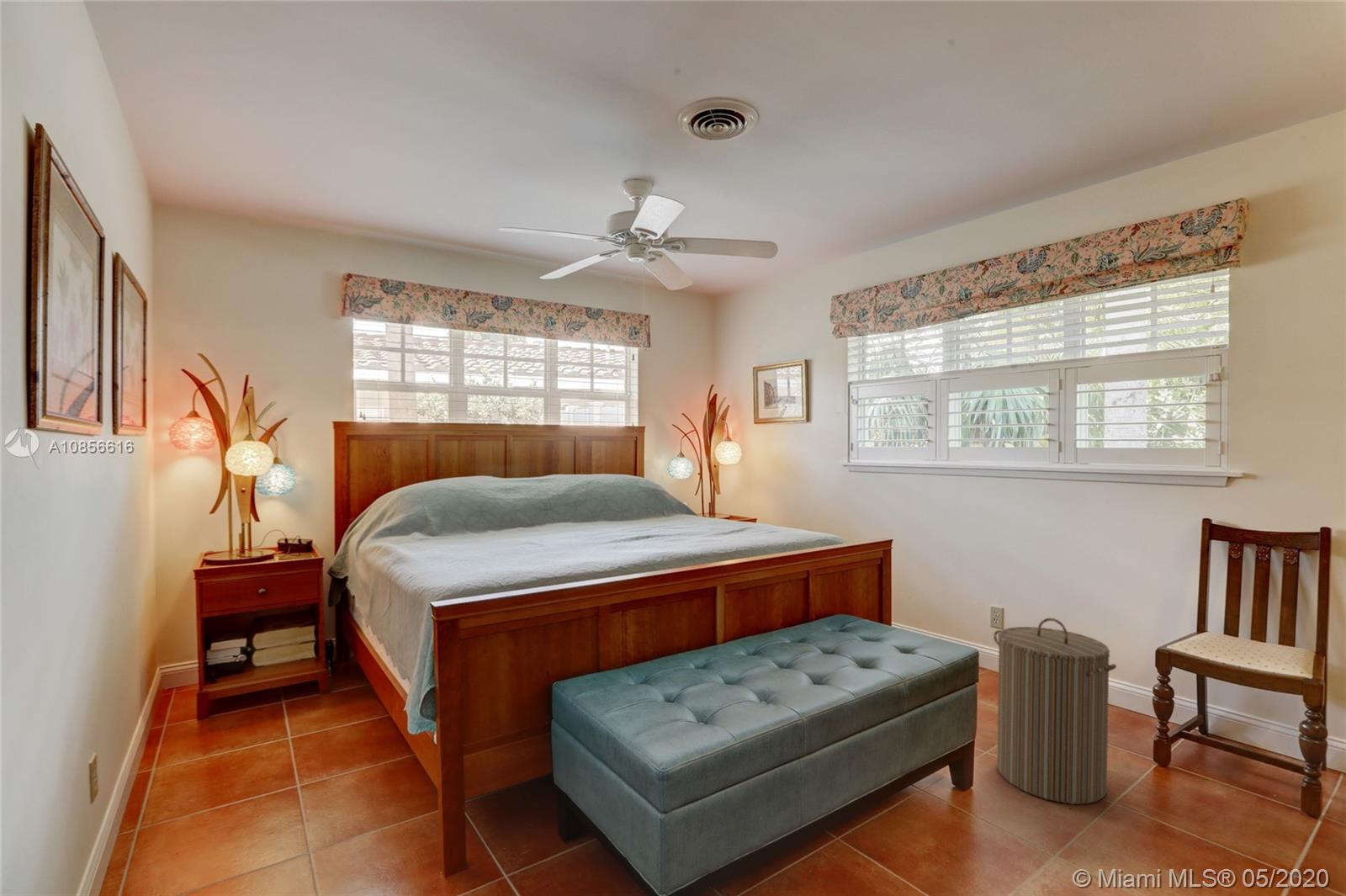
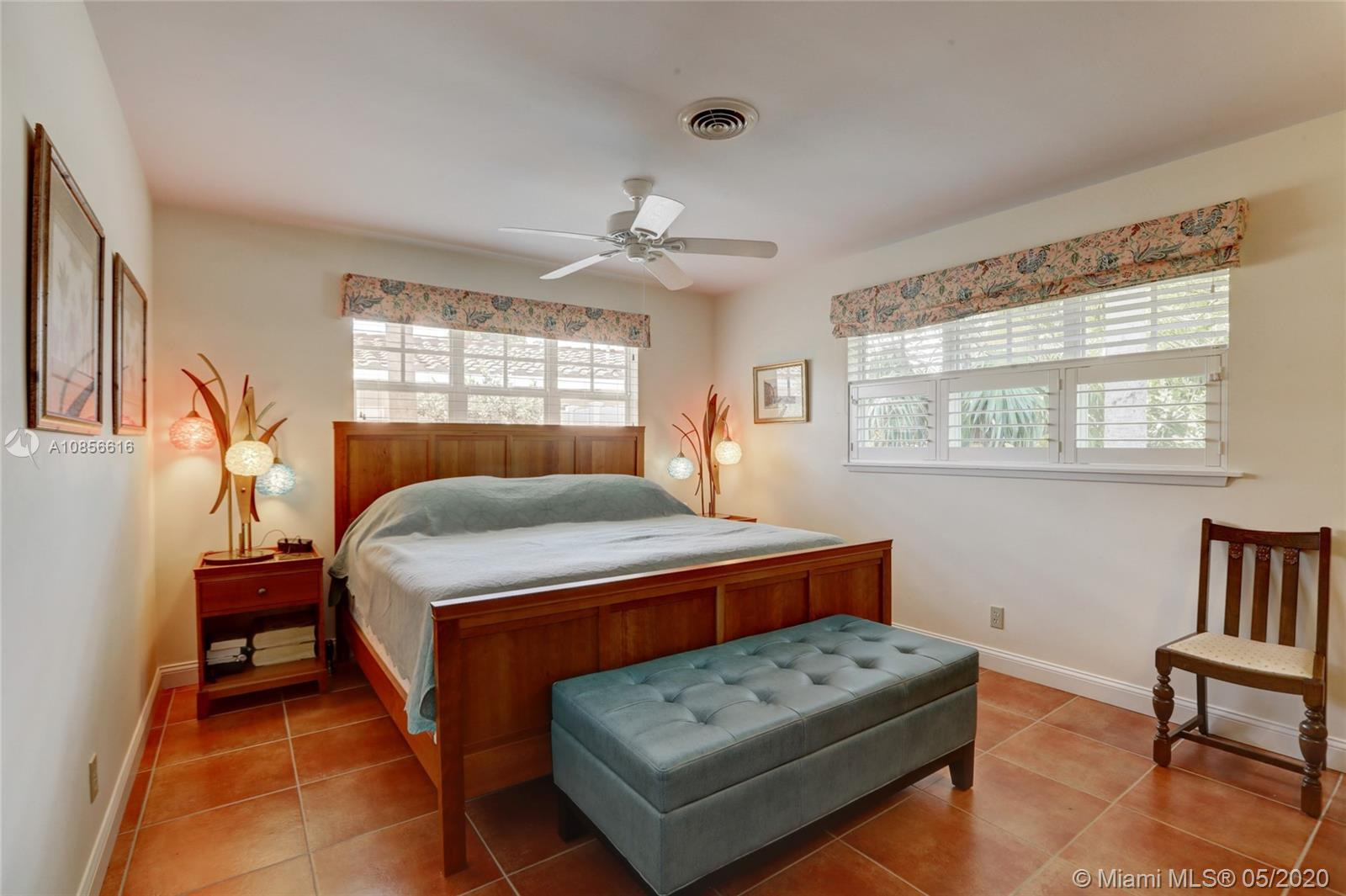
- laundry hamper (1050, 698)
